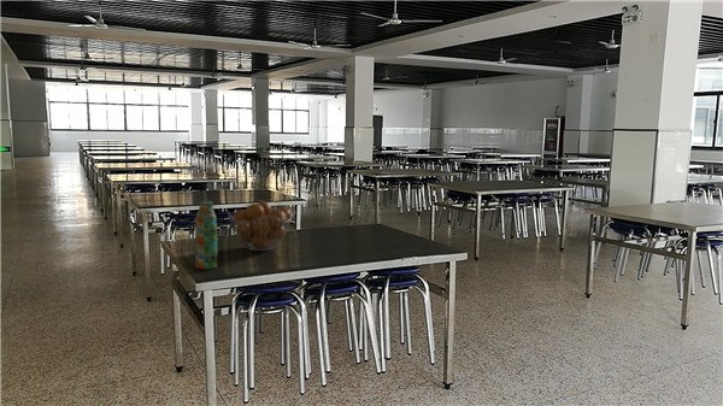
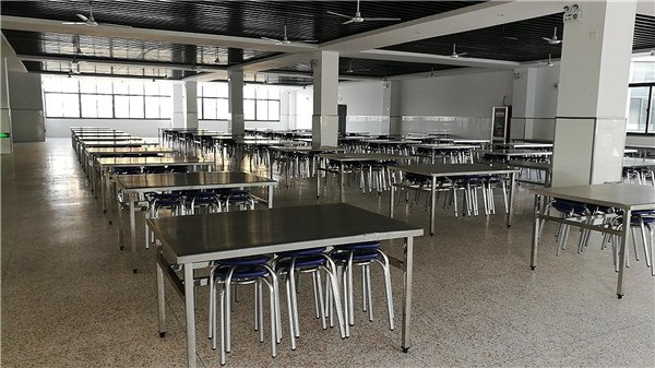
- water bottle (206, 234)
- fruit basket (260, 224)
